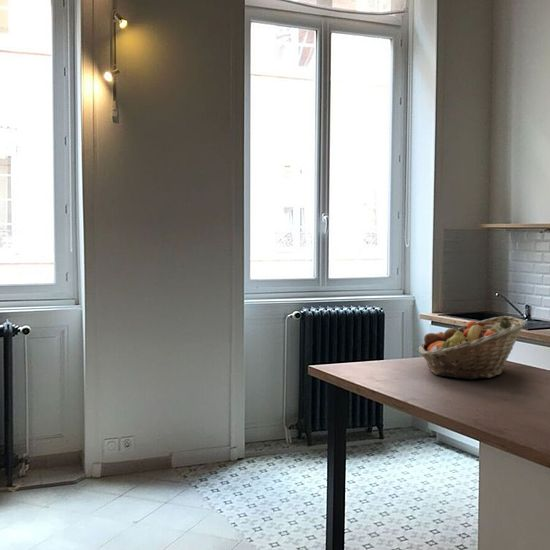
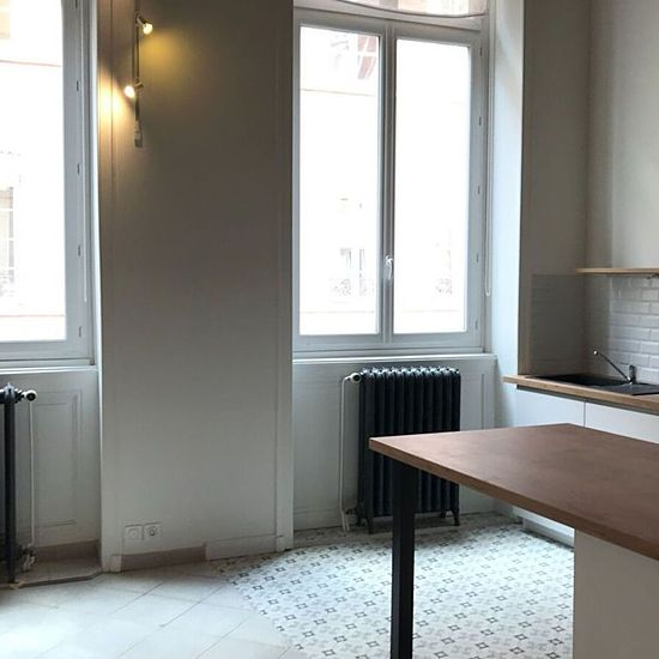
- fruit basket (470, 344)
